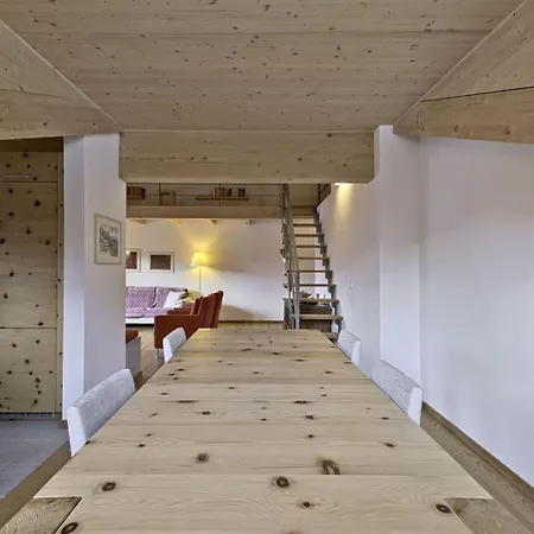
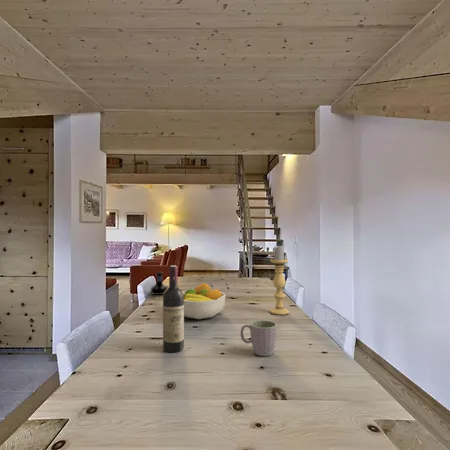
+ wine bottle (173, 307)
+ mug (258, 337)
+ candle holder (279, 278)
+ fruit bowl (200, 299)
+ tequila bottle (159, 282)
